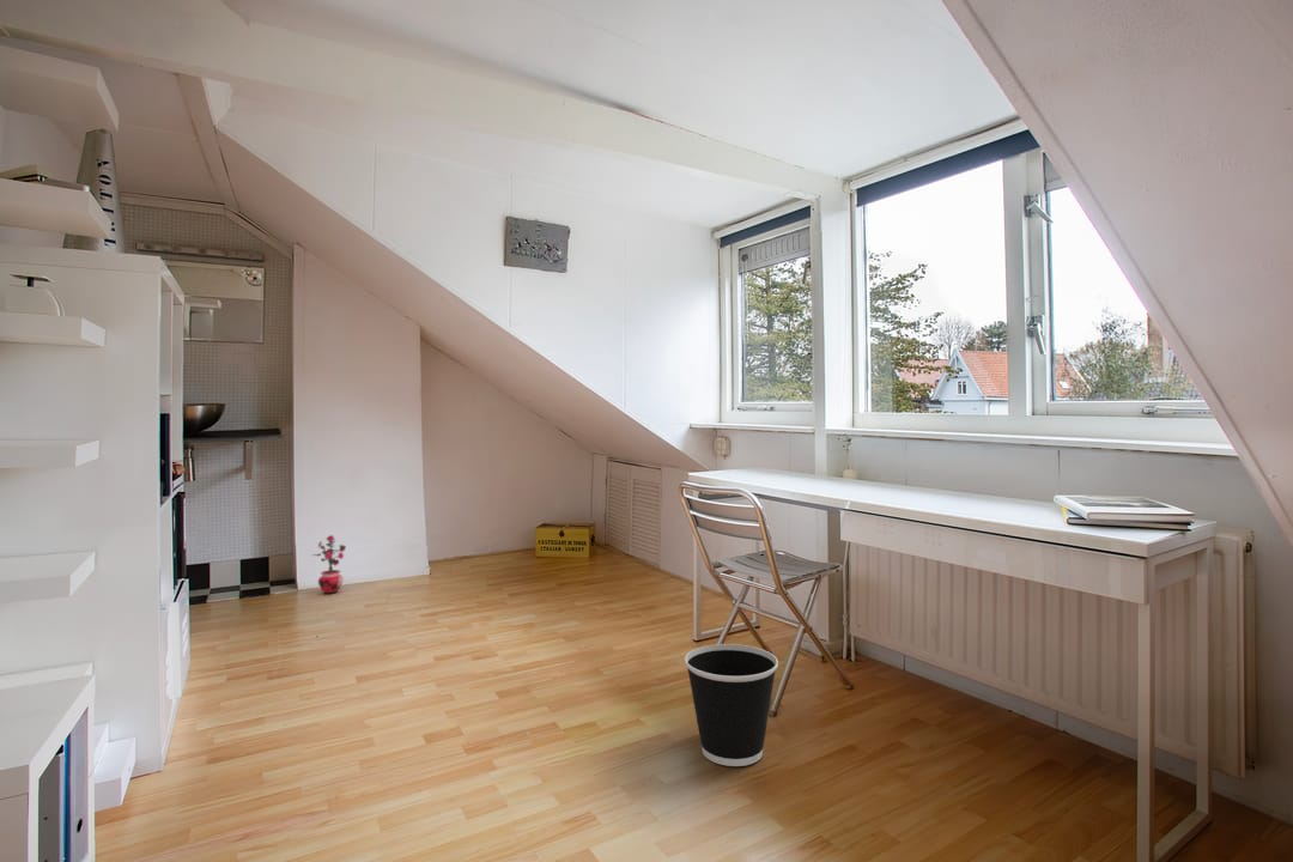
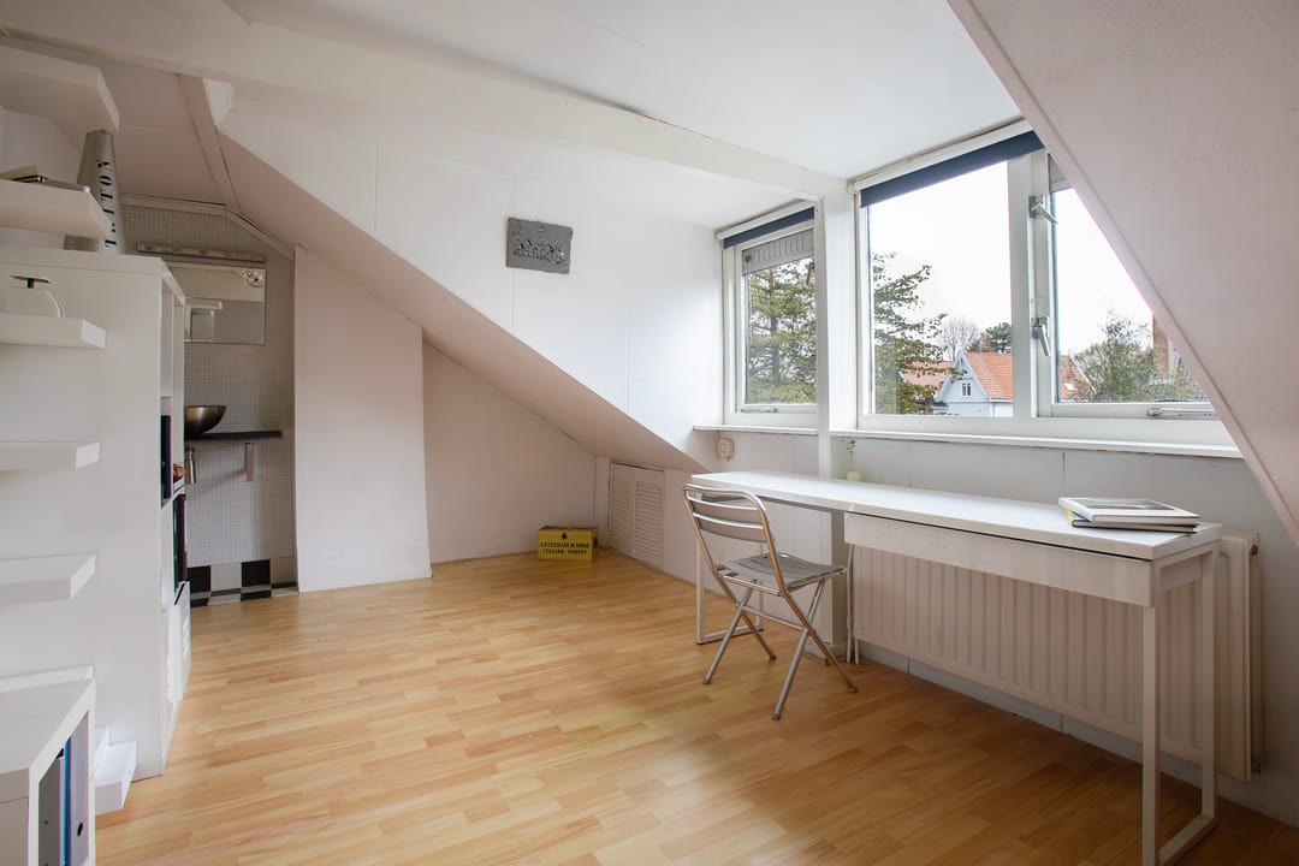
- wastebasket (732, 704)
- potted plant (329, 563)
